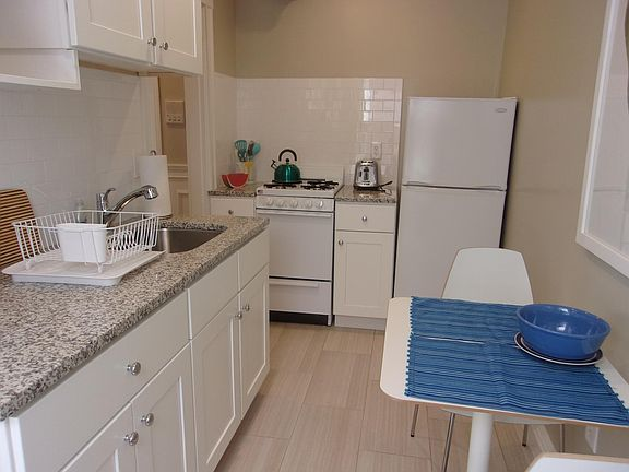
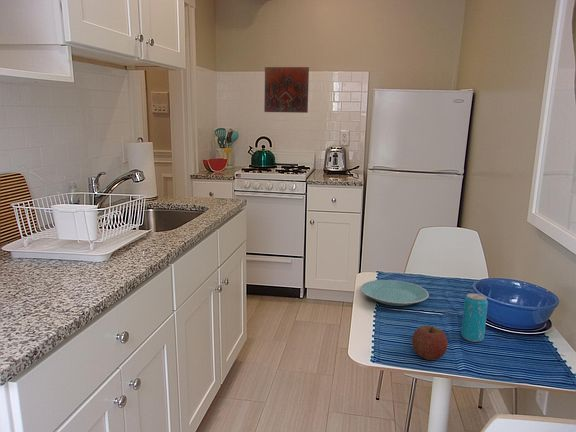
+ decorative tile (286, 90)
+ plate (393, 293)
+ beverage can (474, 317)
+ apple (429, 341)
